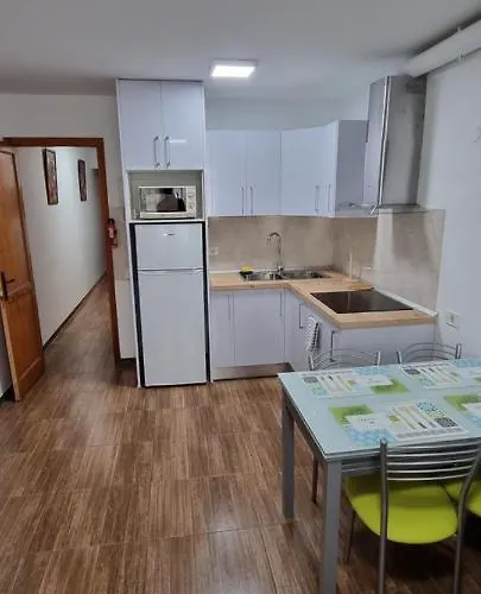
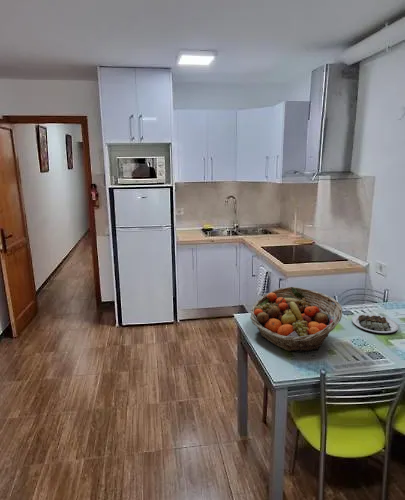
+ plate (374, 322)
+ fruit basket (293, 317)
